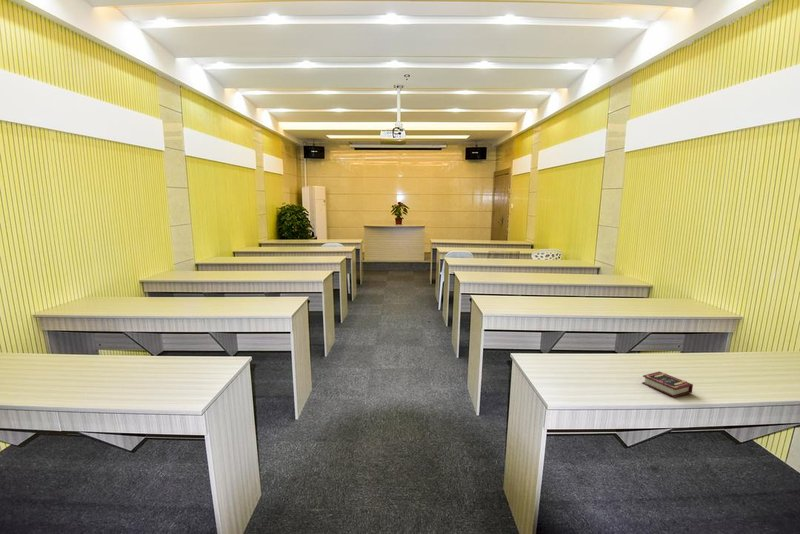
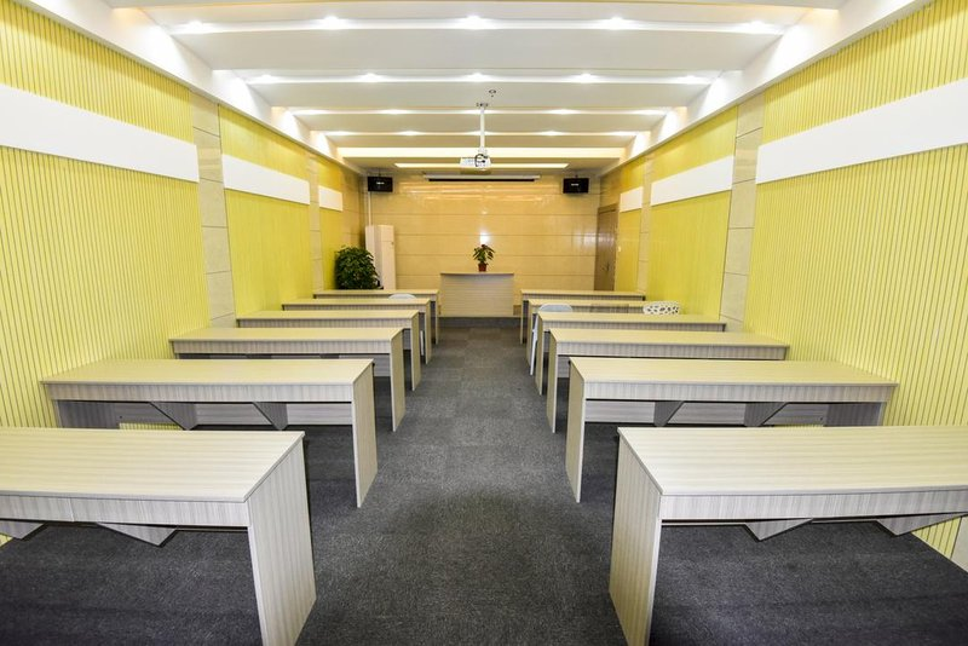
- book (667, 383)
